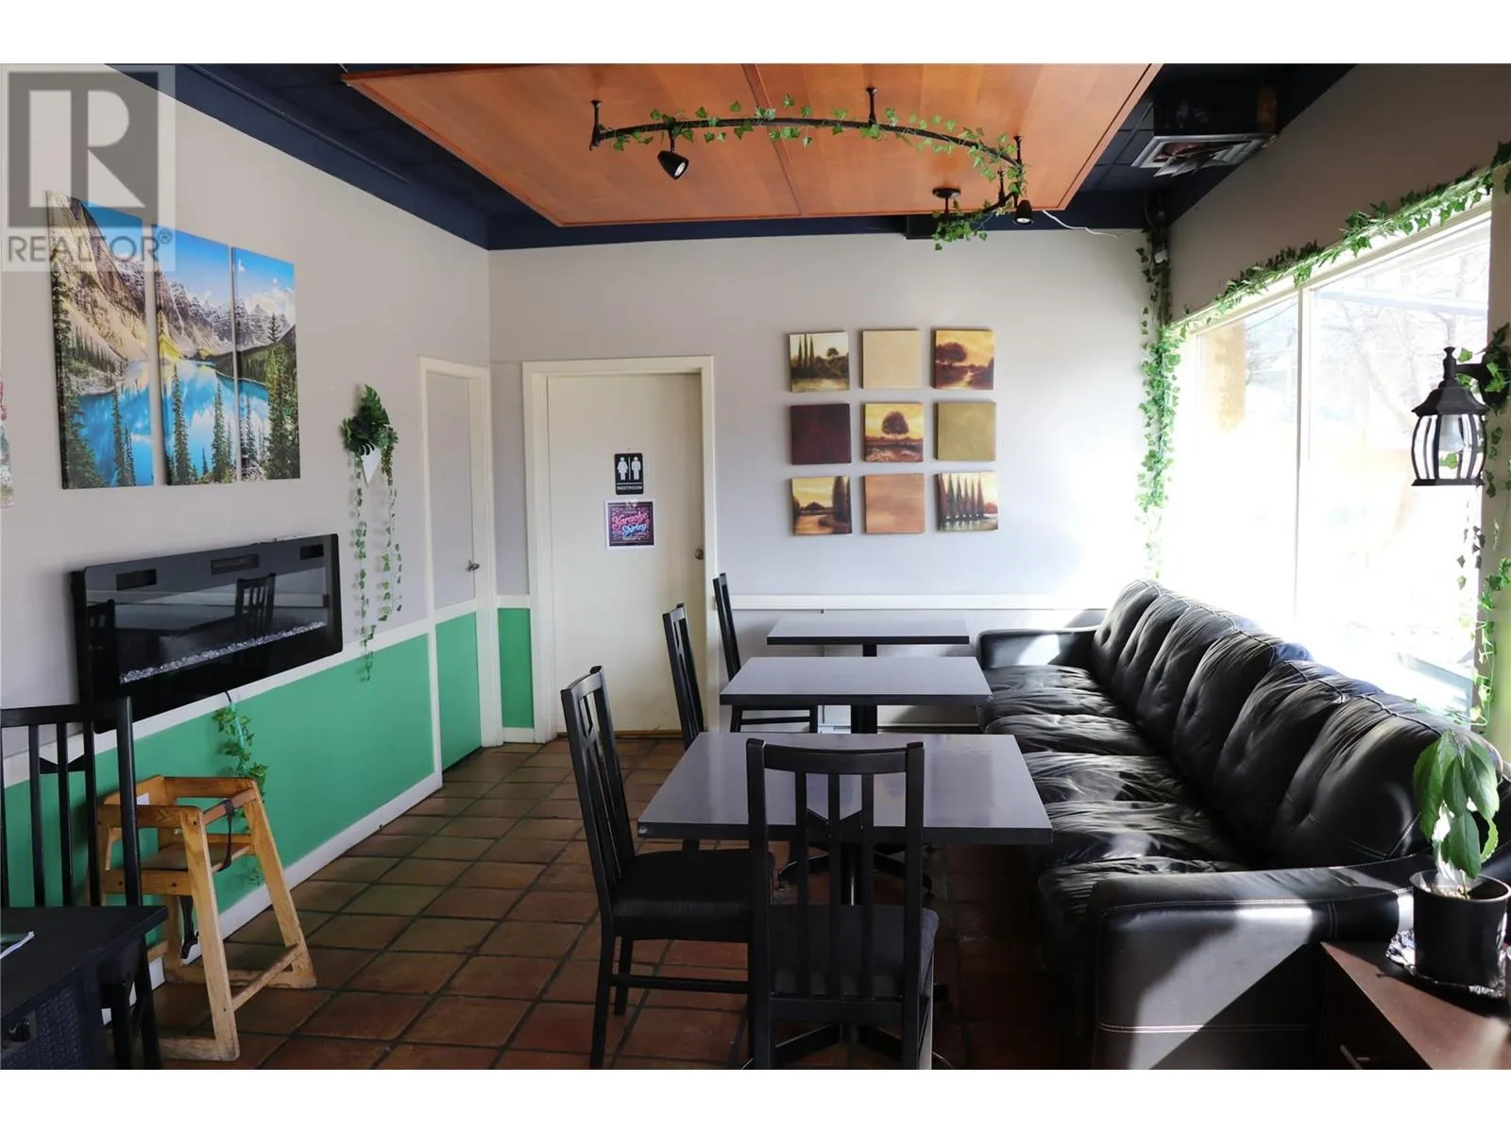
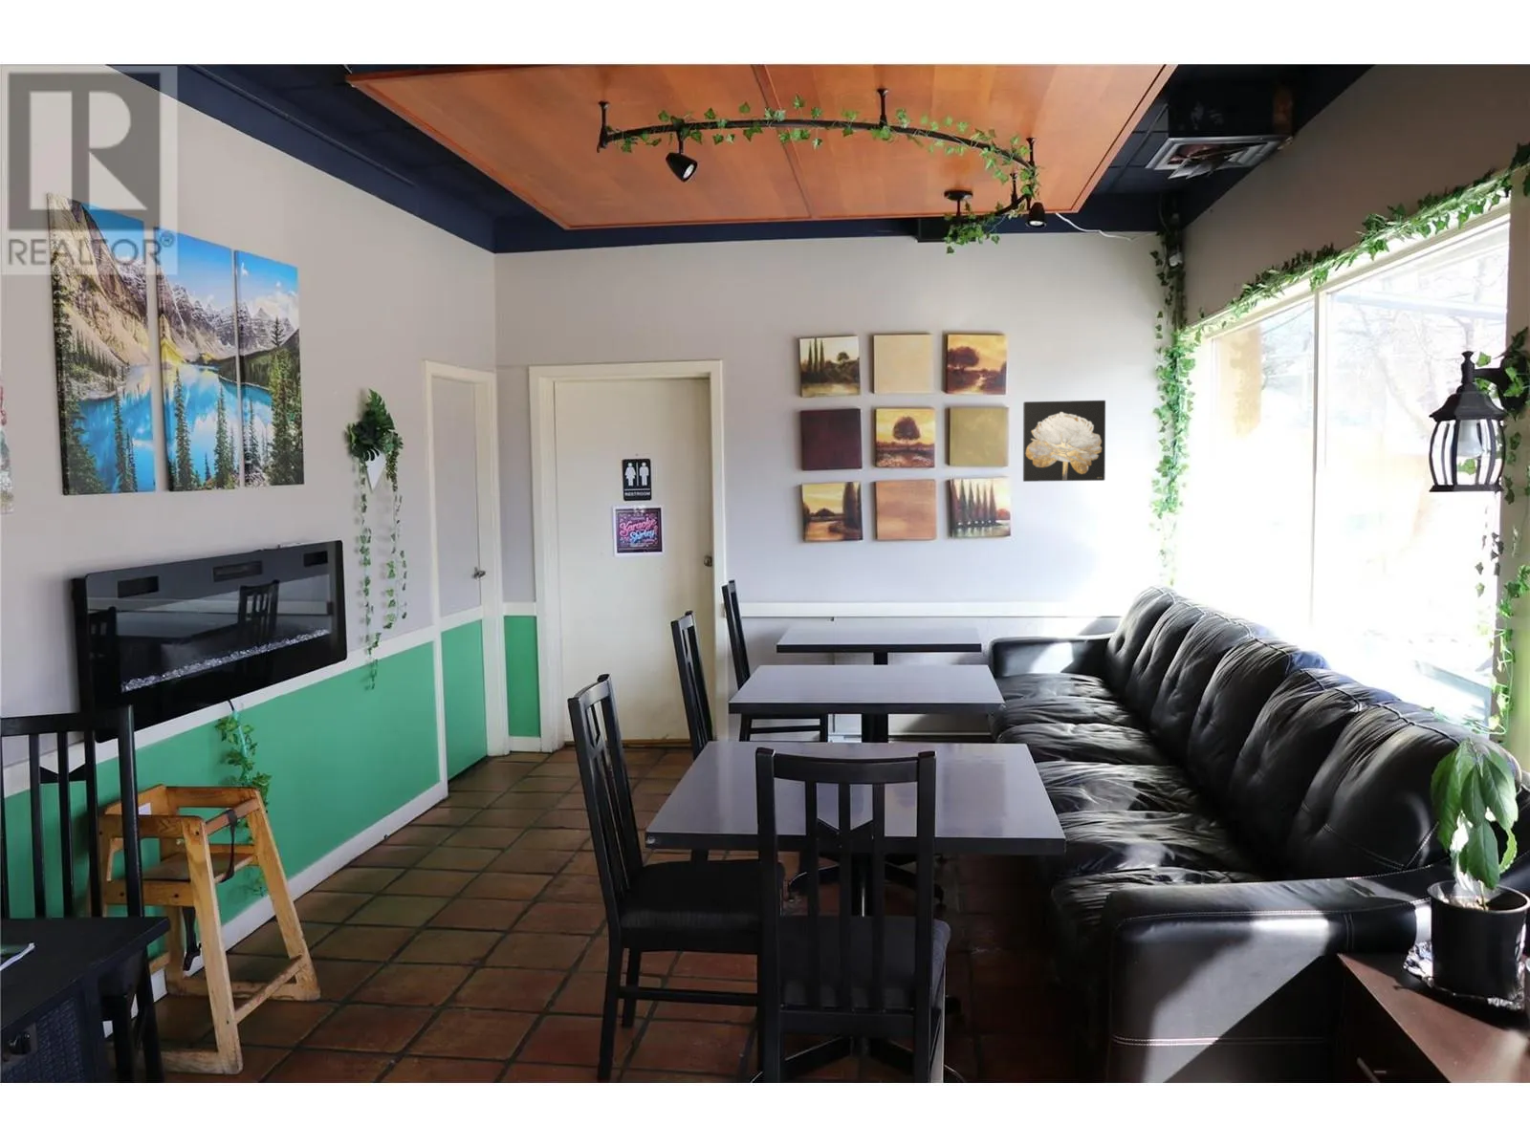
+ wall art (1064, 441)
